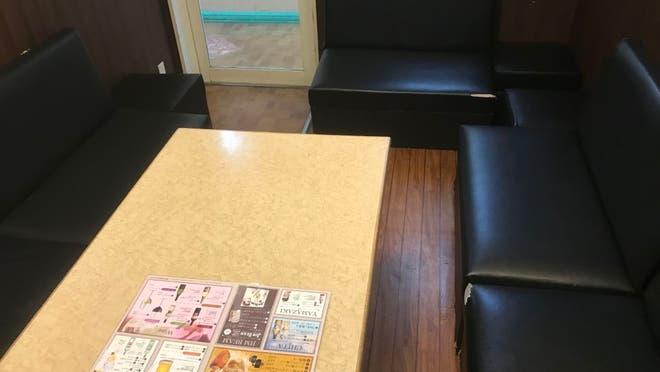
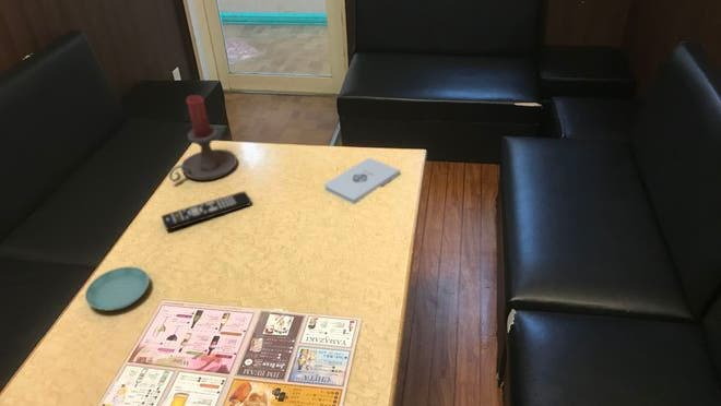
+ notepad (362, 179)
+ candle holder (196, 136)
+ saucer (118, 290)
+ remote control (206, 211)
